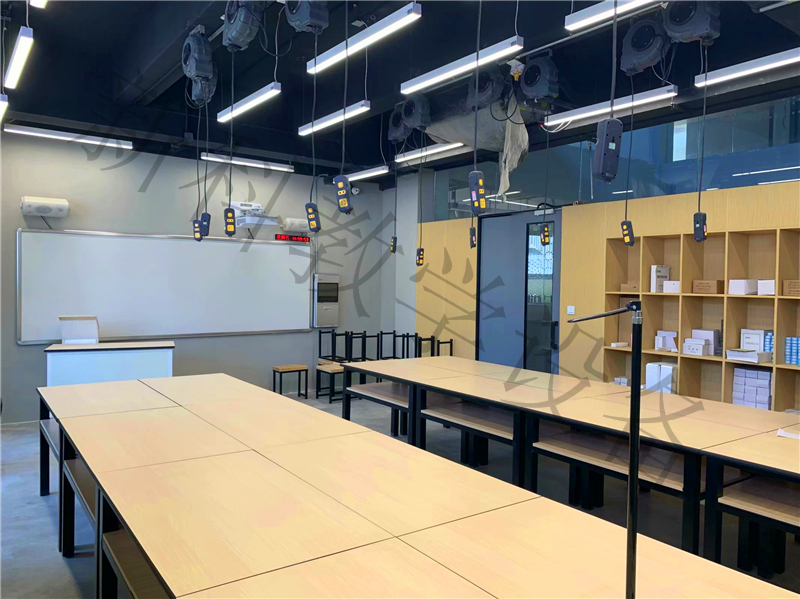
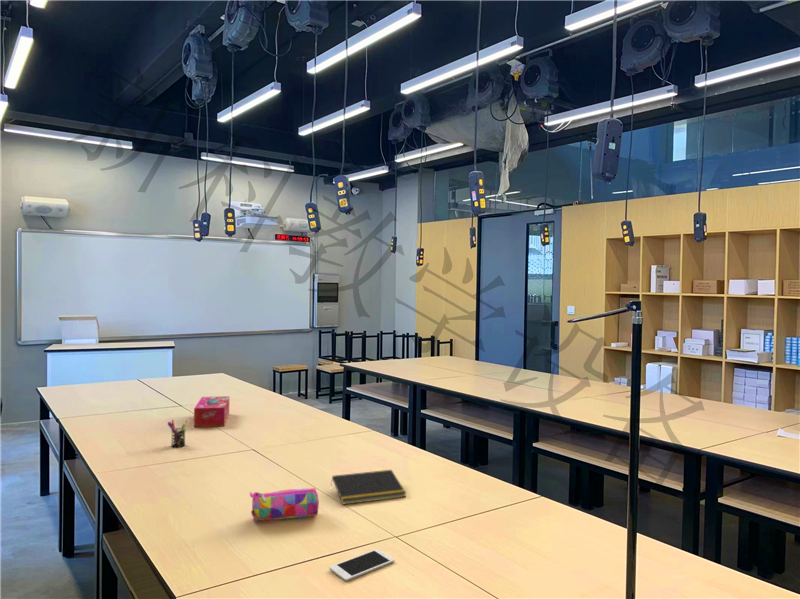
+ tissue box (212, 410)
+ cell phone (362, 564)
+ notepad (368, 486)
+ pencil case (284, 503)
+ pen holder (178, 432)
